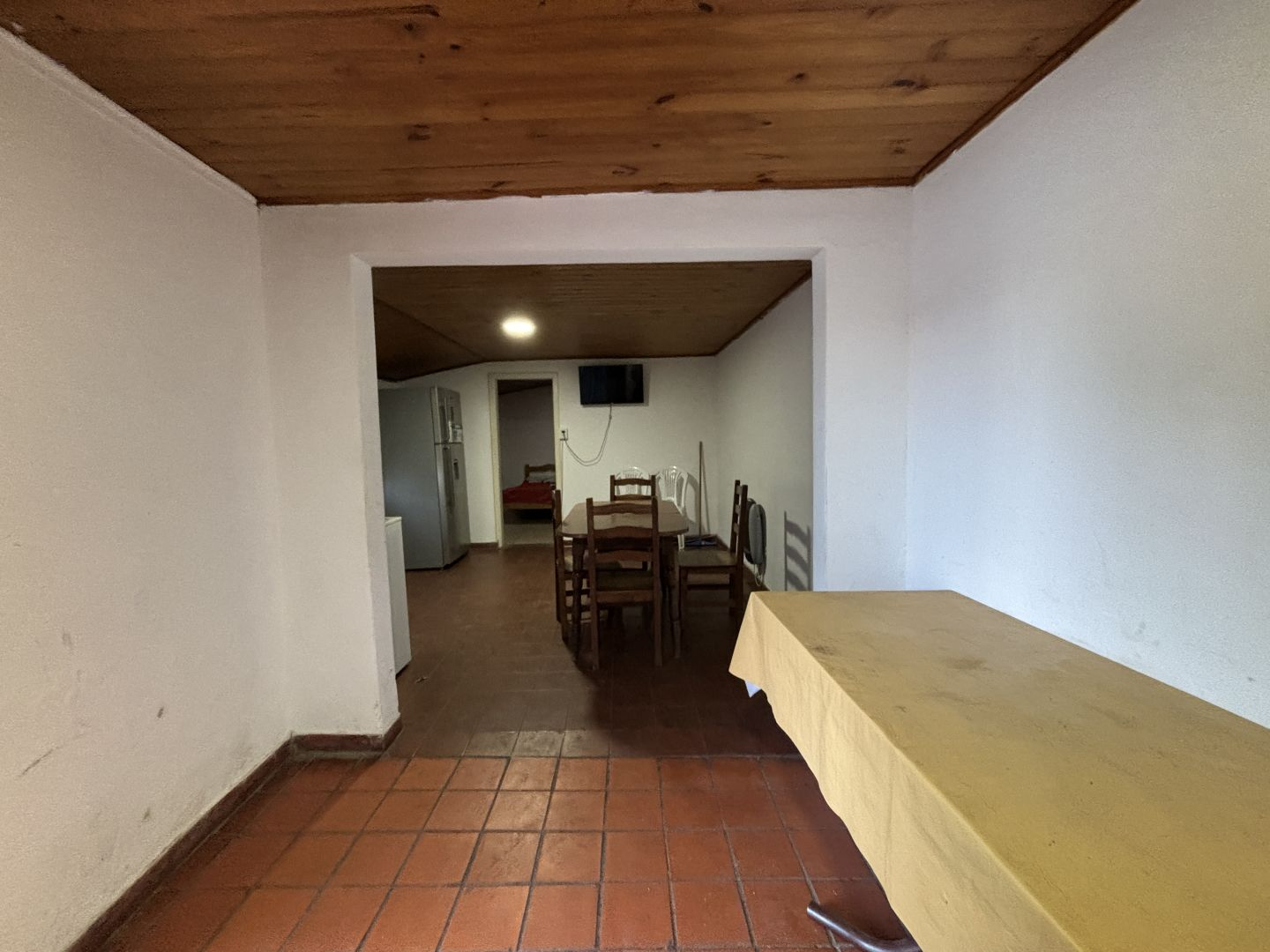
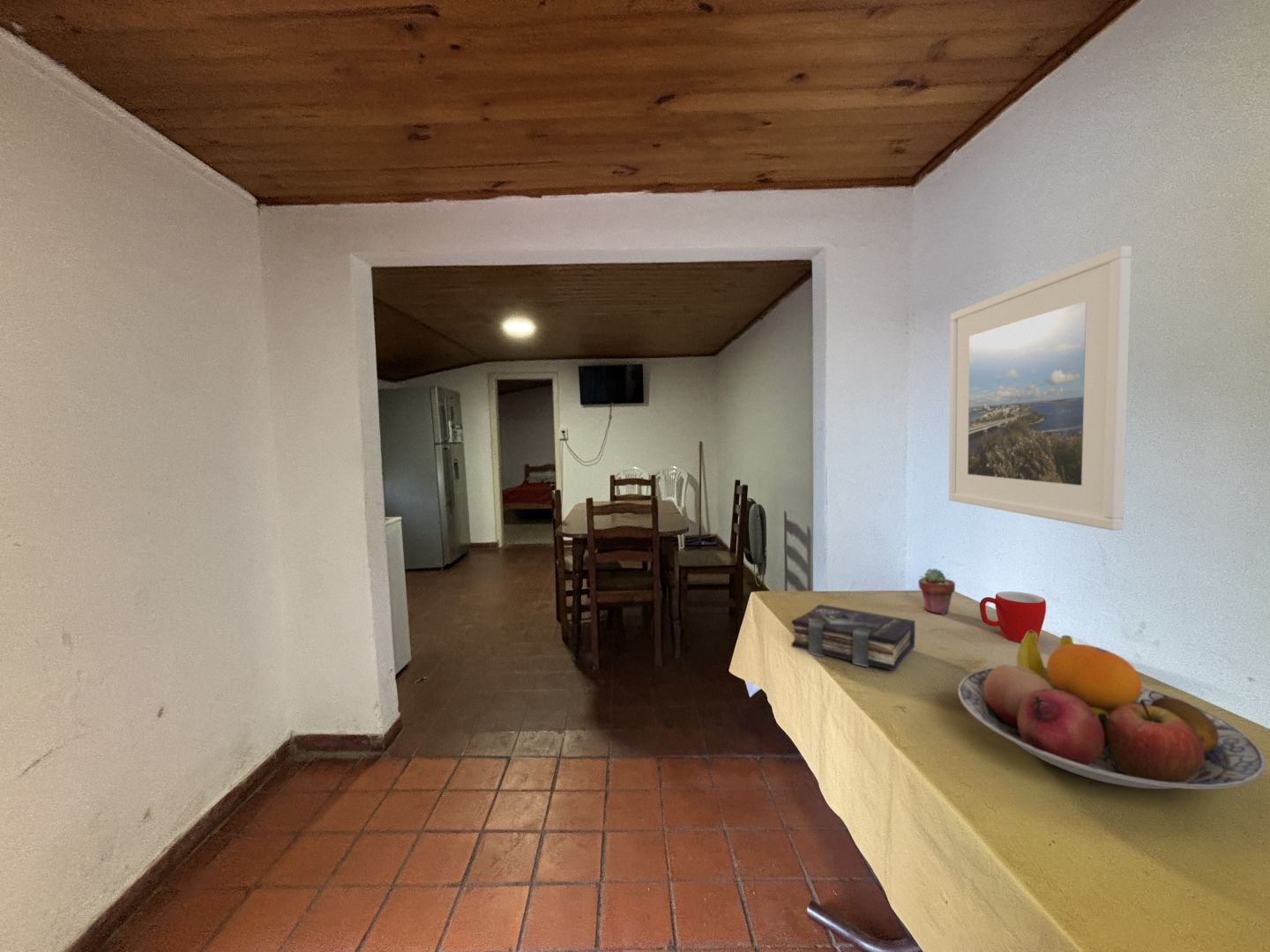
+ mug (1011, 616)
+ potted succulent (936, 589)
+ fruit bowl (1090, 704)
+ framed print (1020, 400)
+ book (853, 632)
